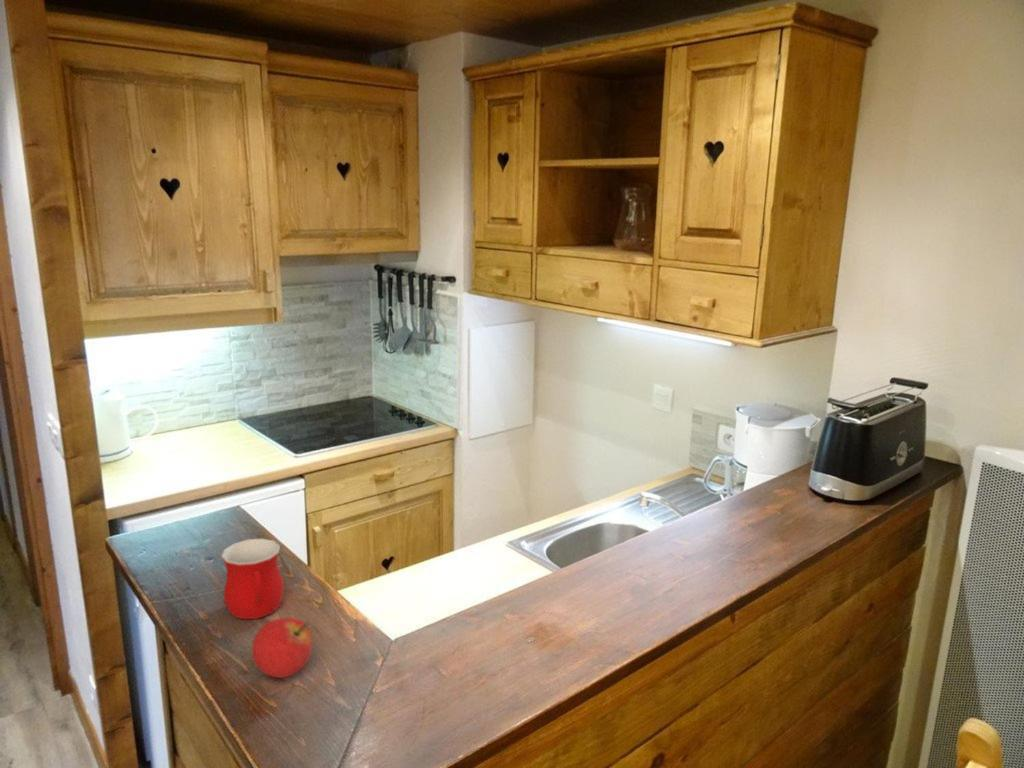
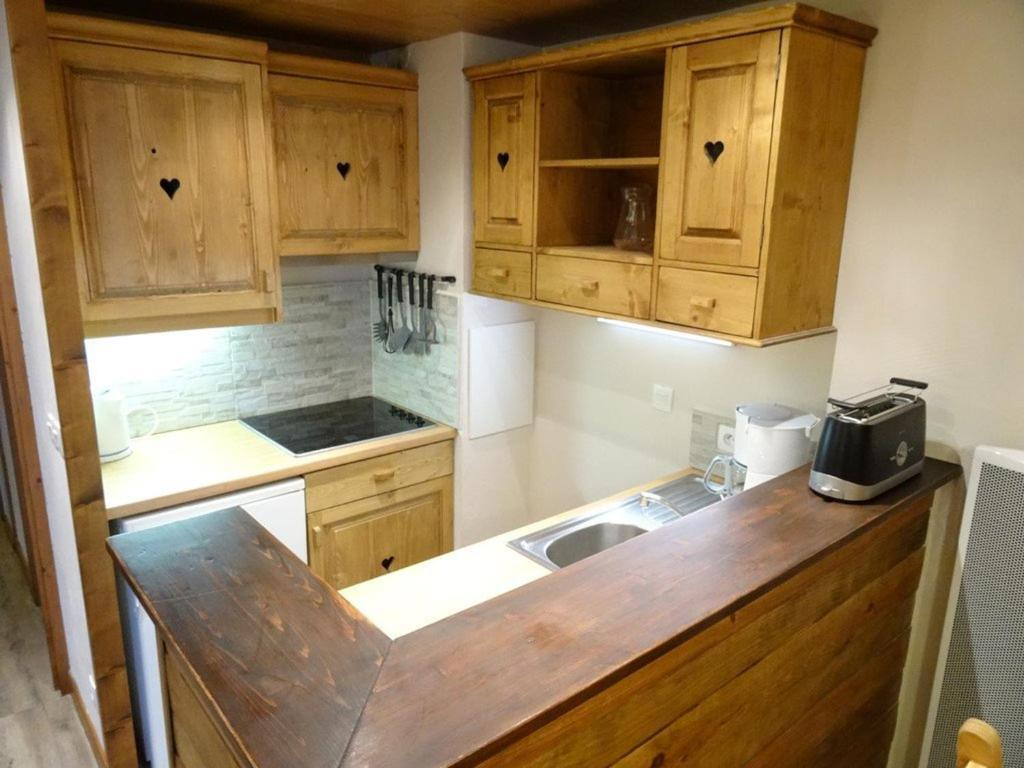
- fruit (282, 647)
- mug (254, 582)
